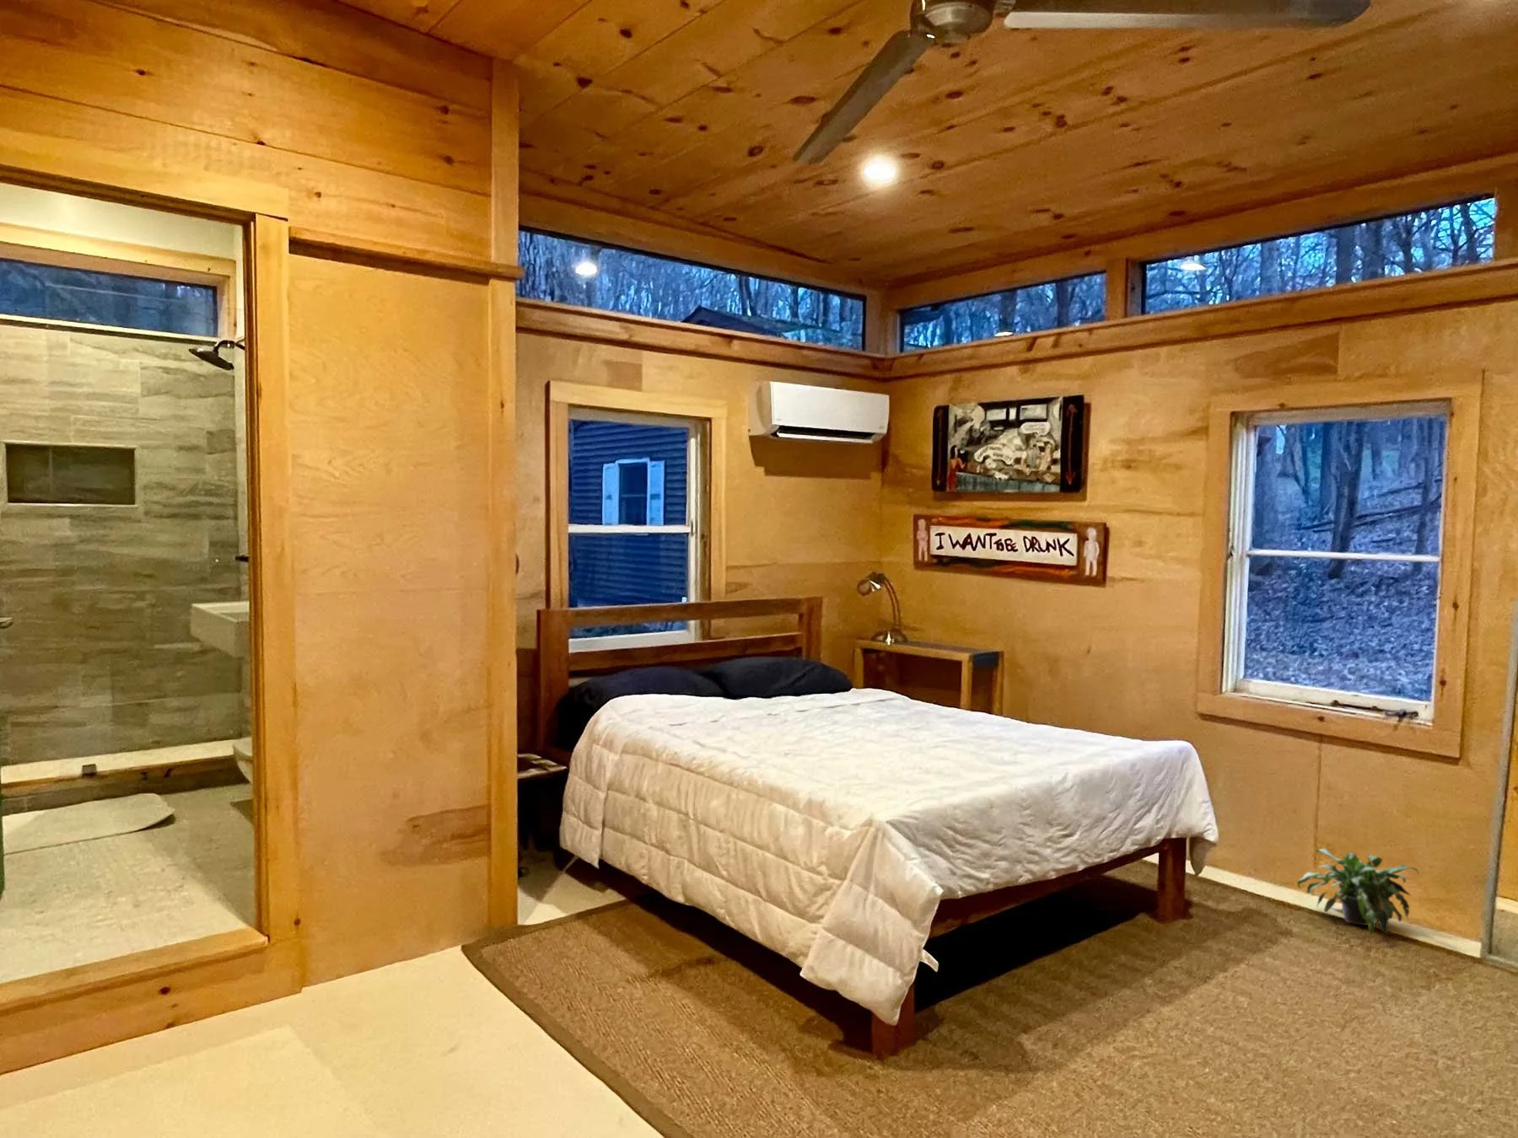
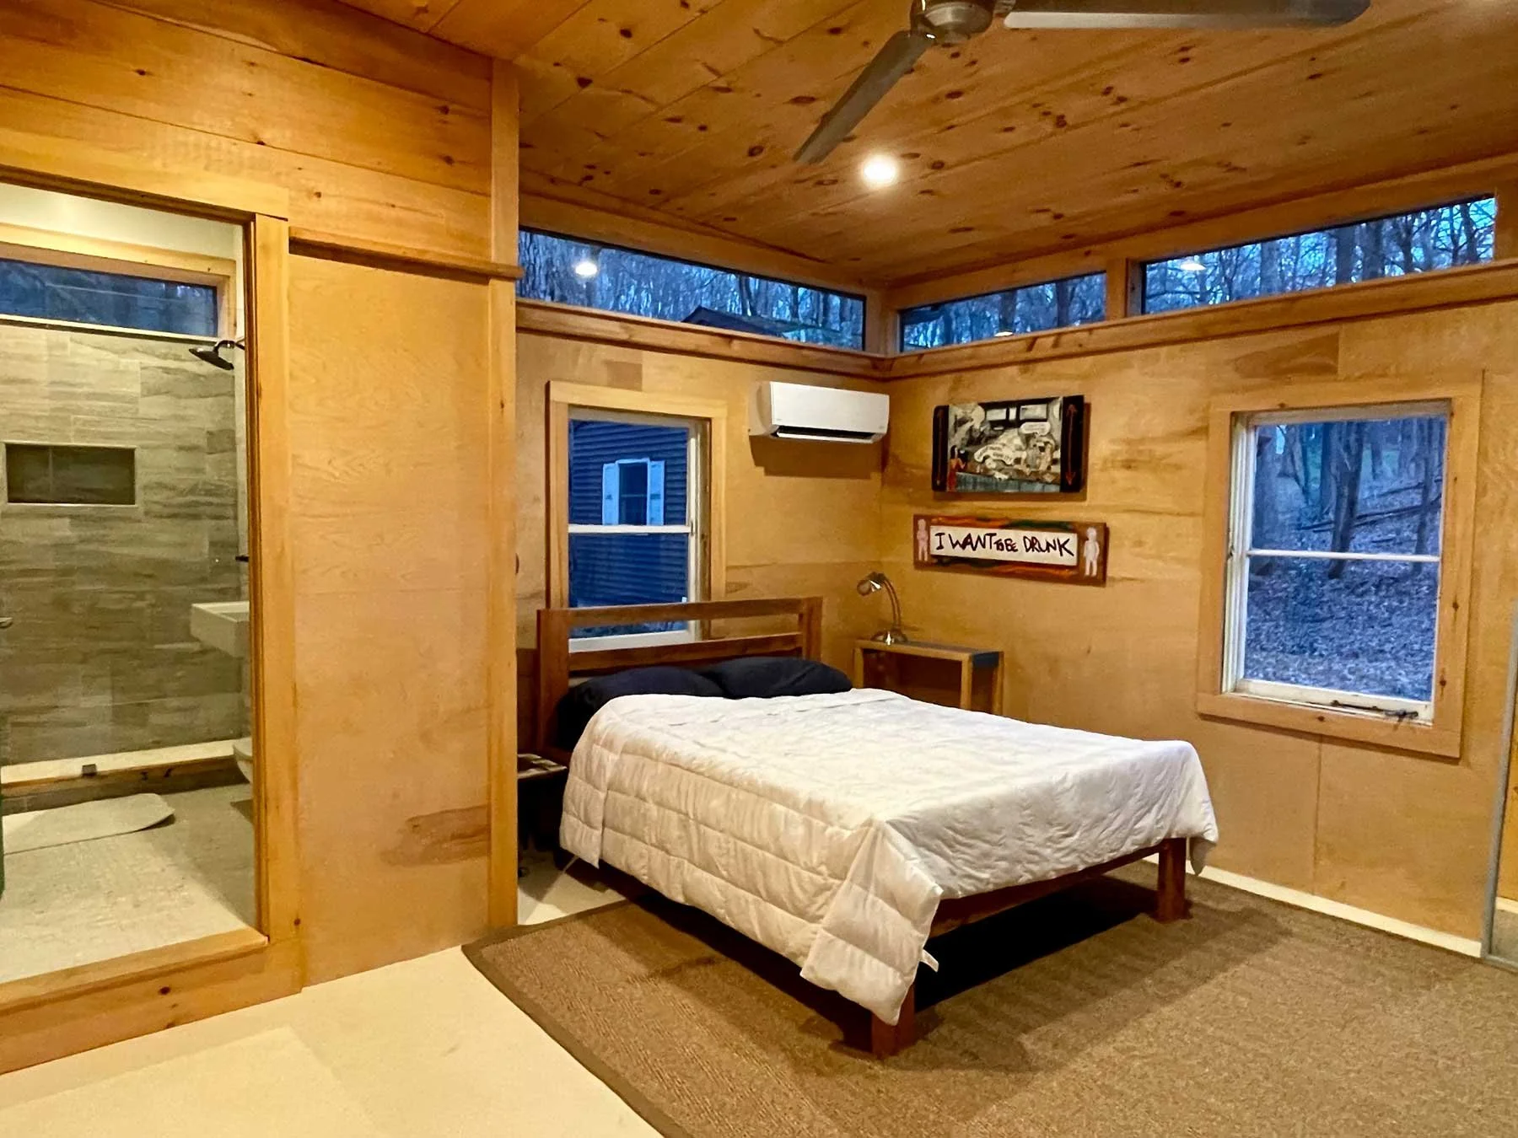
- potted plant (1357, 885)
